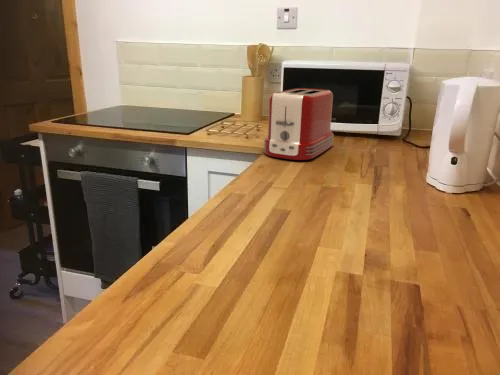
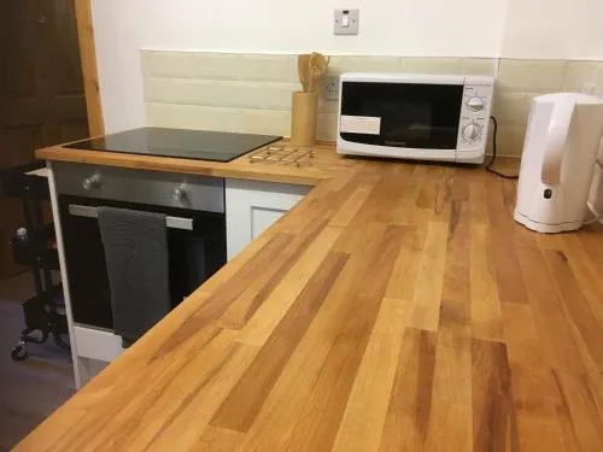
- toaster (301, 120)
